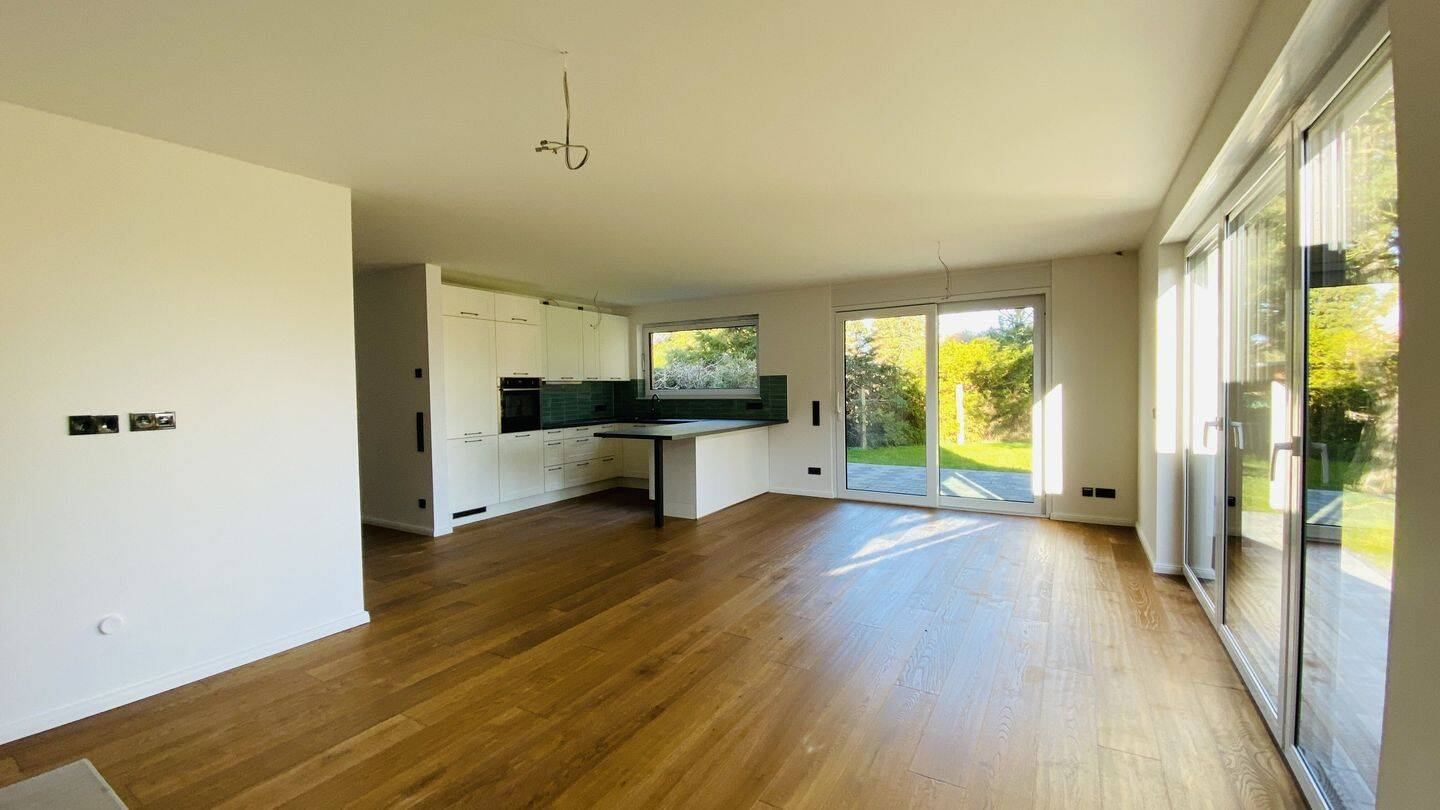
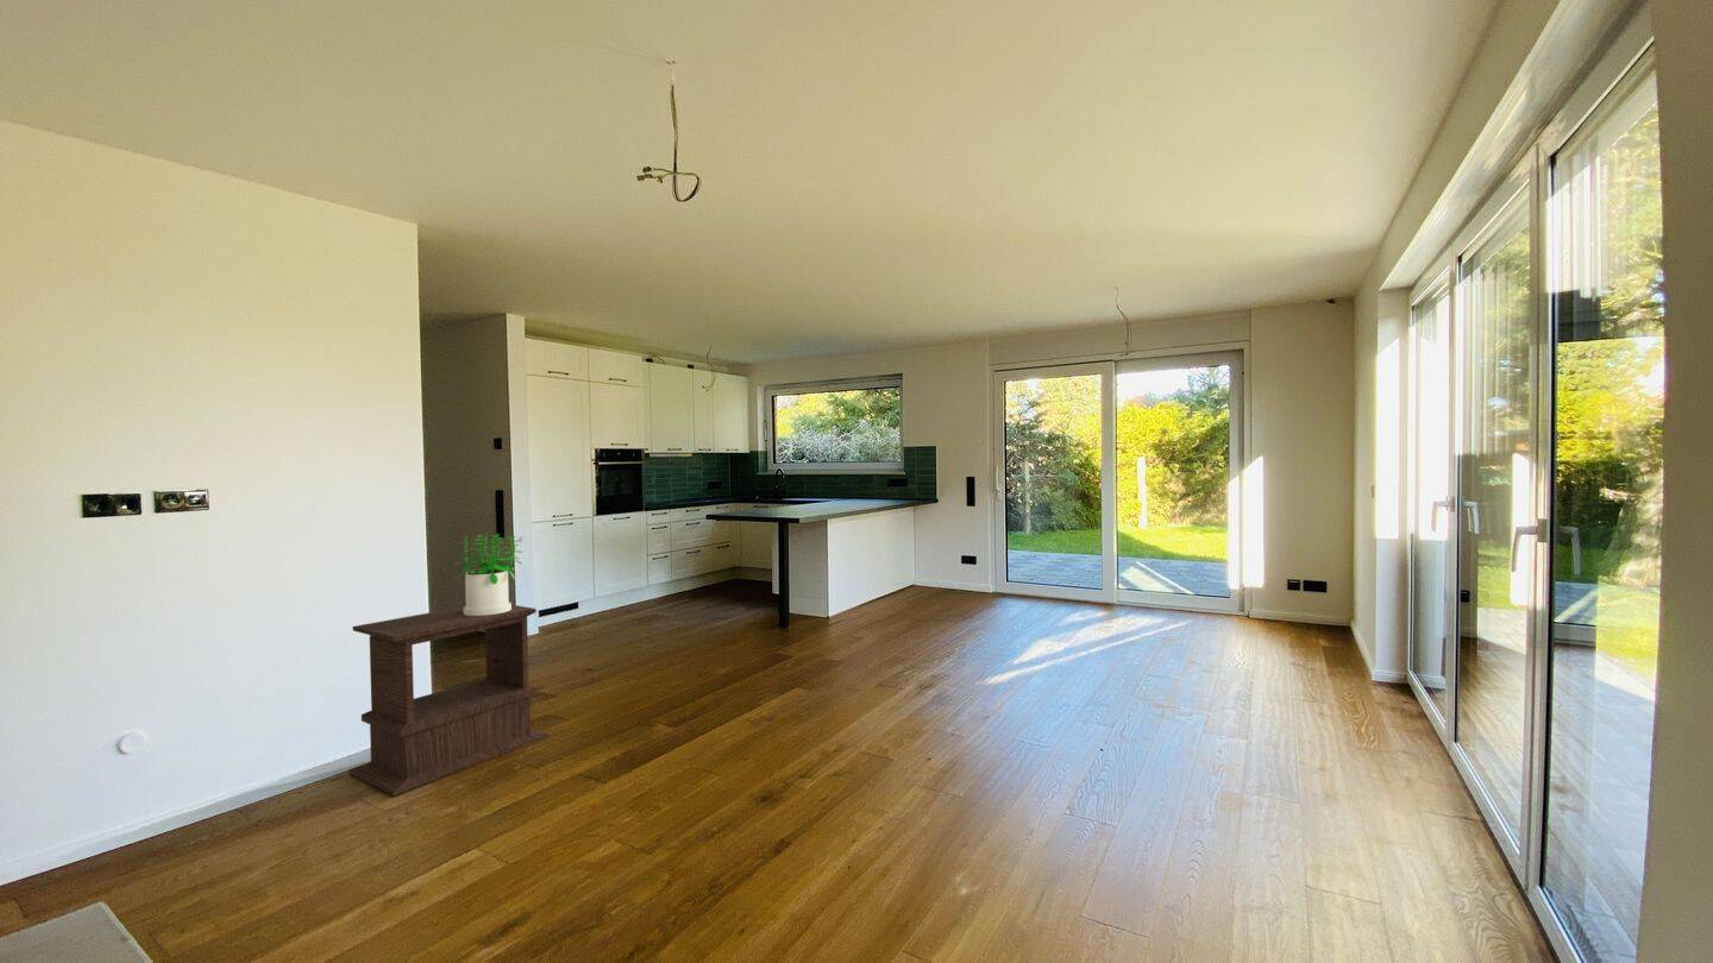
+ potted plant (491, 571)
+ side table (453, 687)
